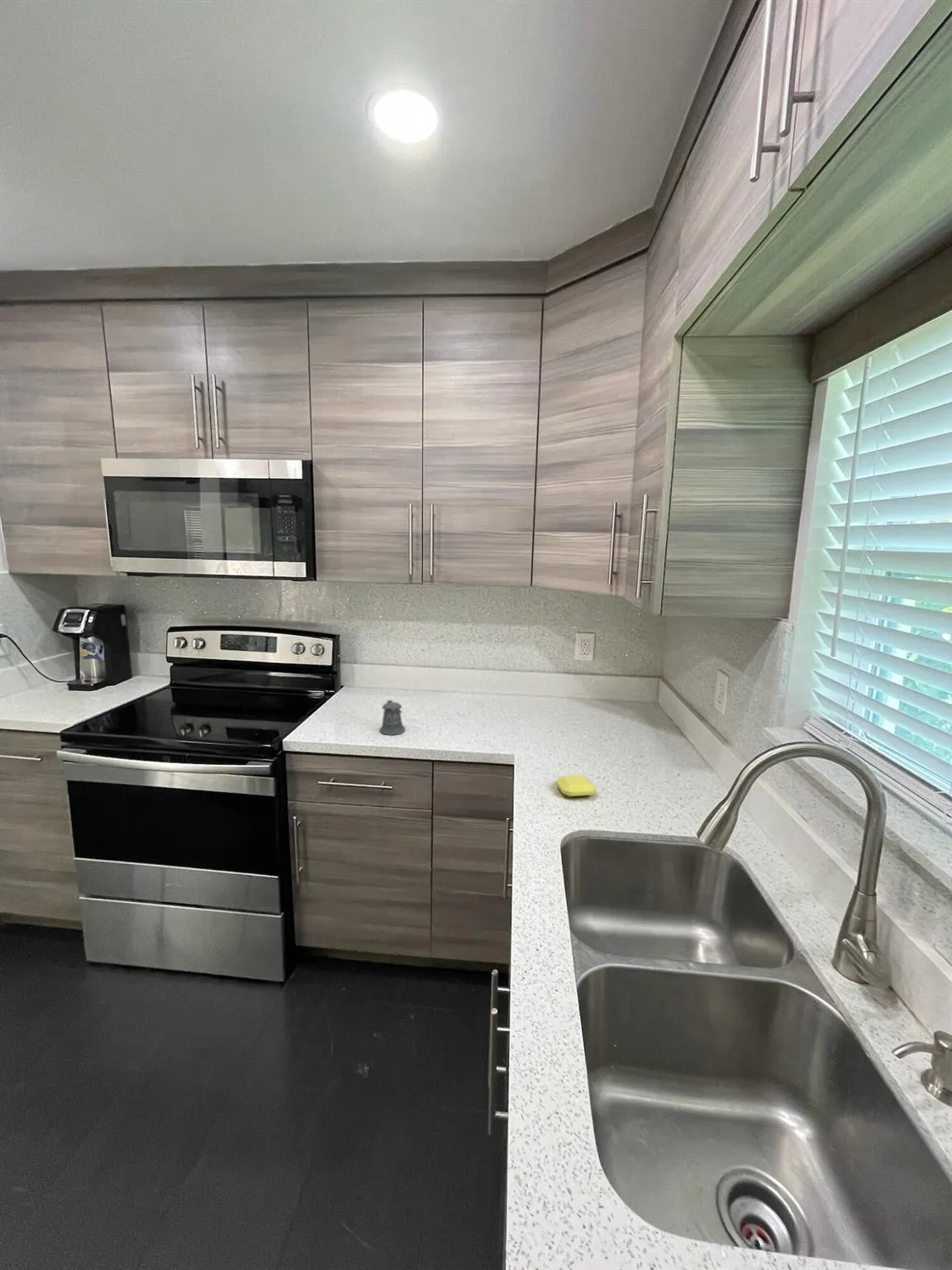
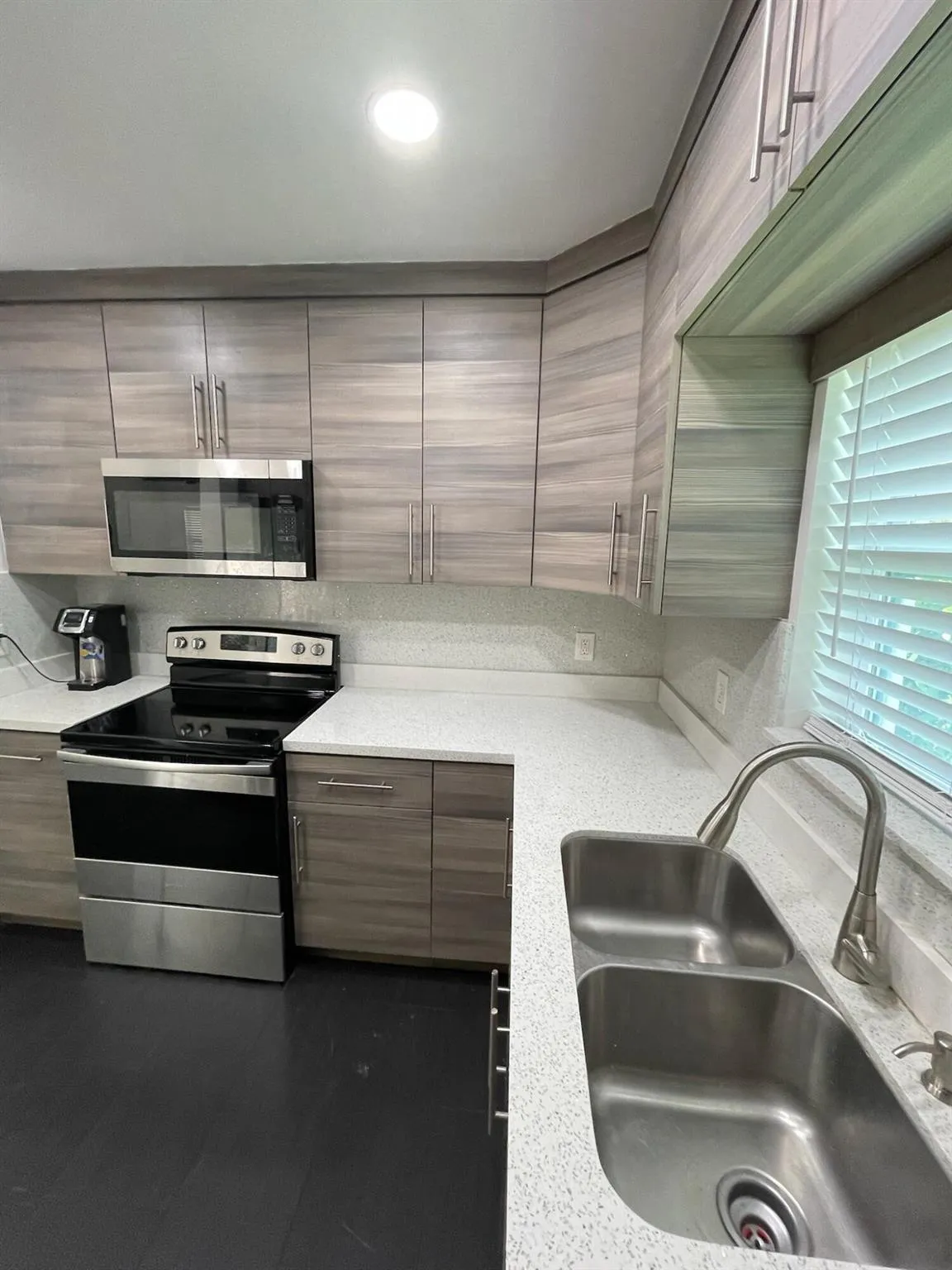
- pepper shaker (393, 717)
- soap bar (575, 785)
